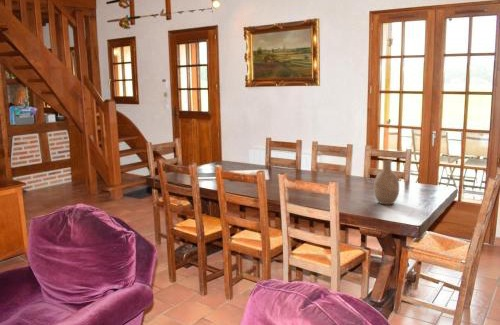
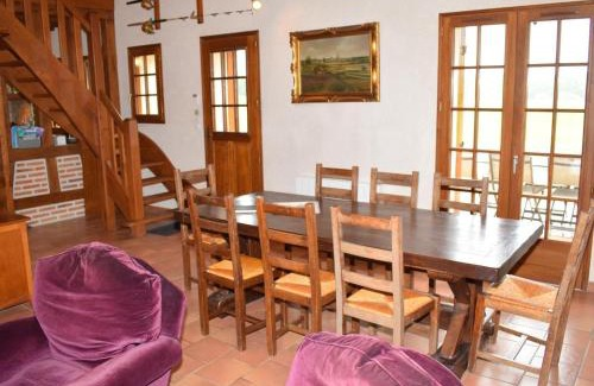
- decorative vase (386, 181)
